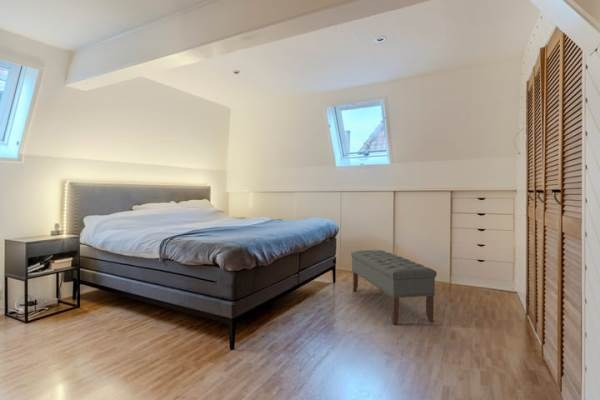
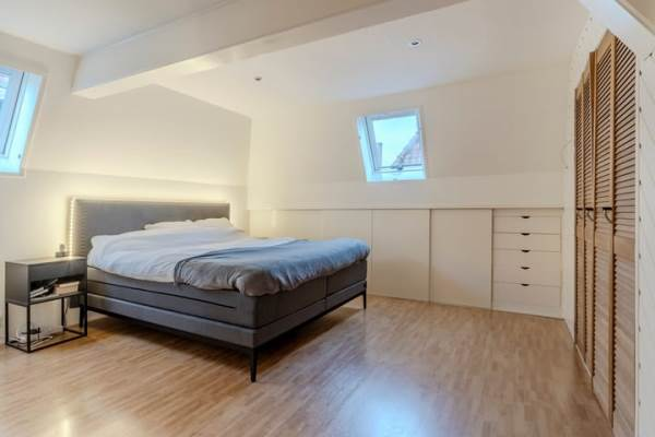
- bench (387, 280)
